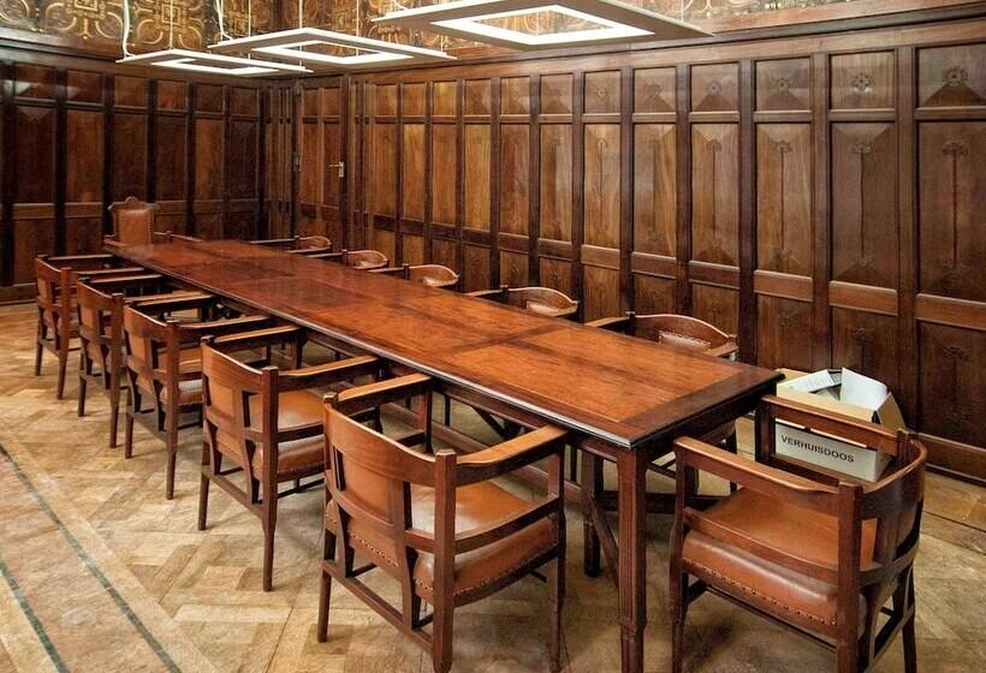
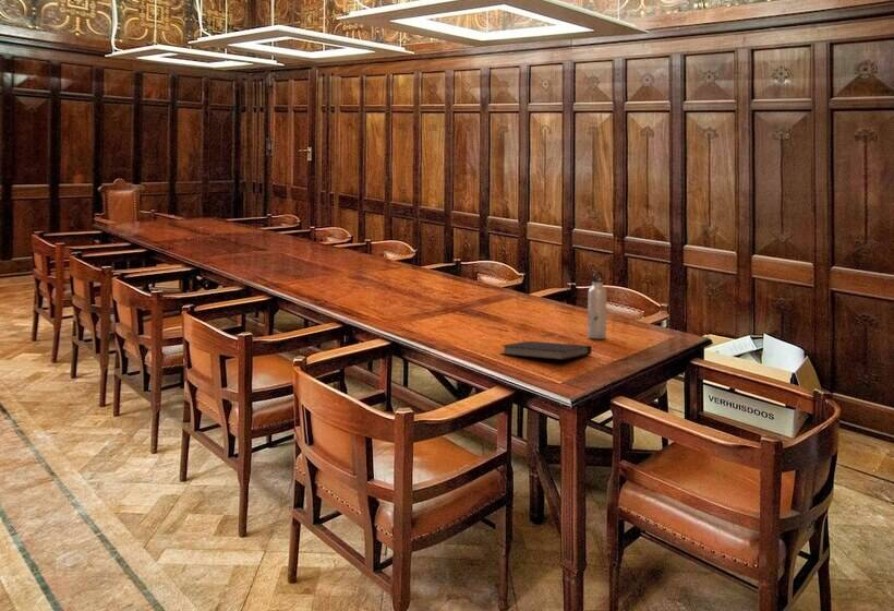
+ notebook (545, 349)
+ water bottle (596, 306)
